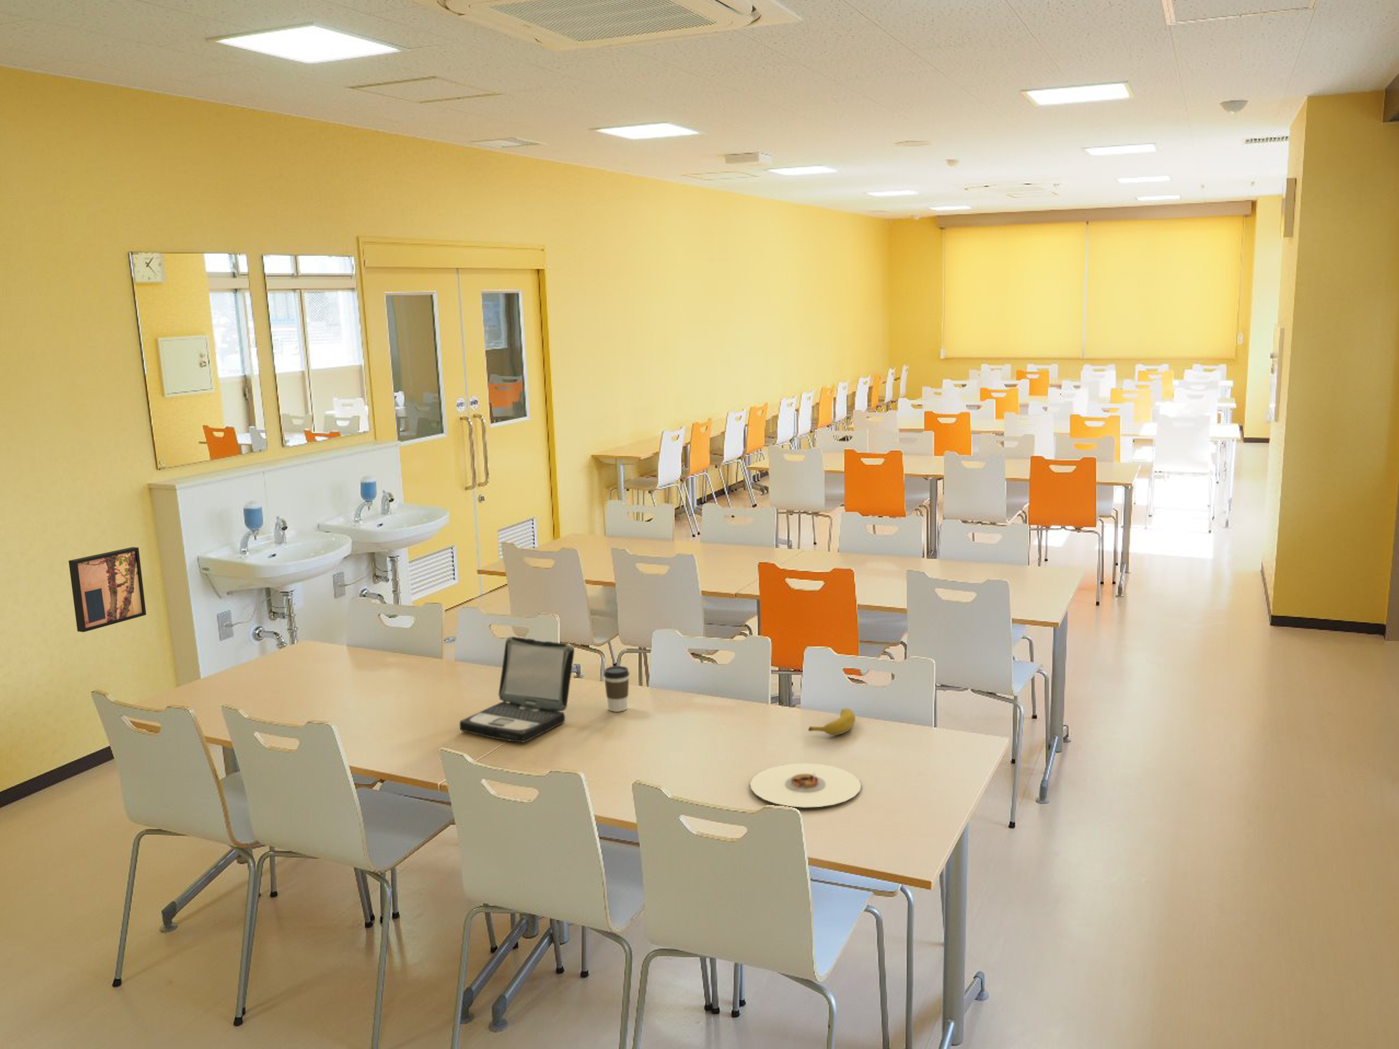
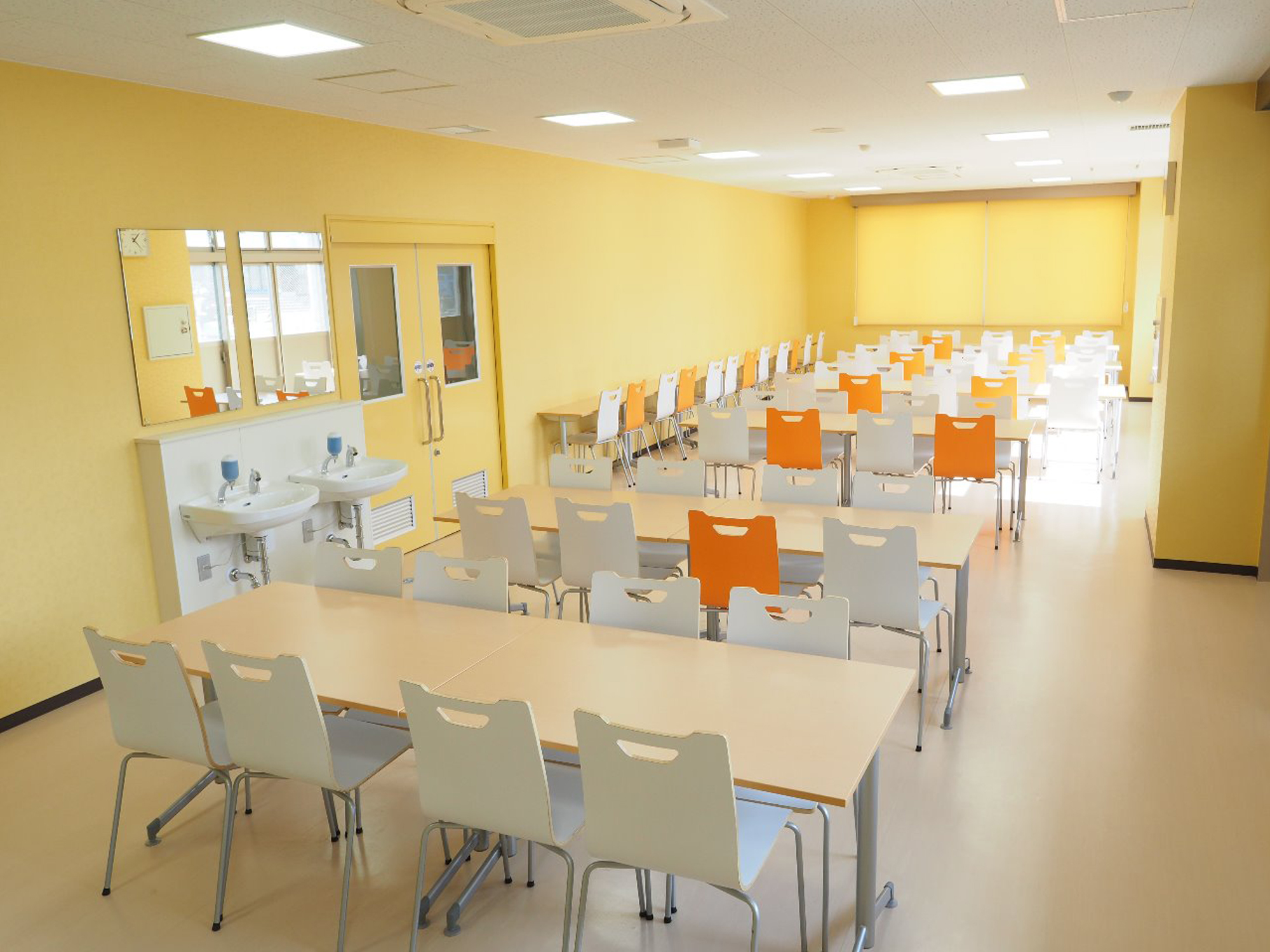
- plate (805, 779)
- banana (835, 721)
- laptop (517, 686)
- coffee cup (617, 689)
- wall art (108, 588)
